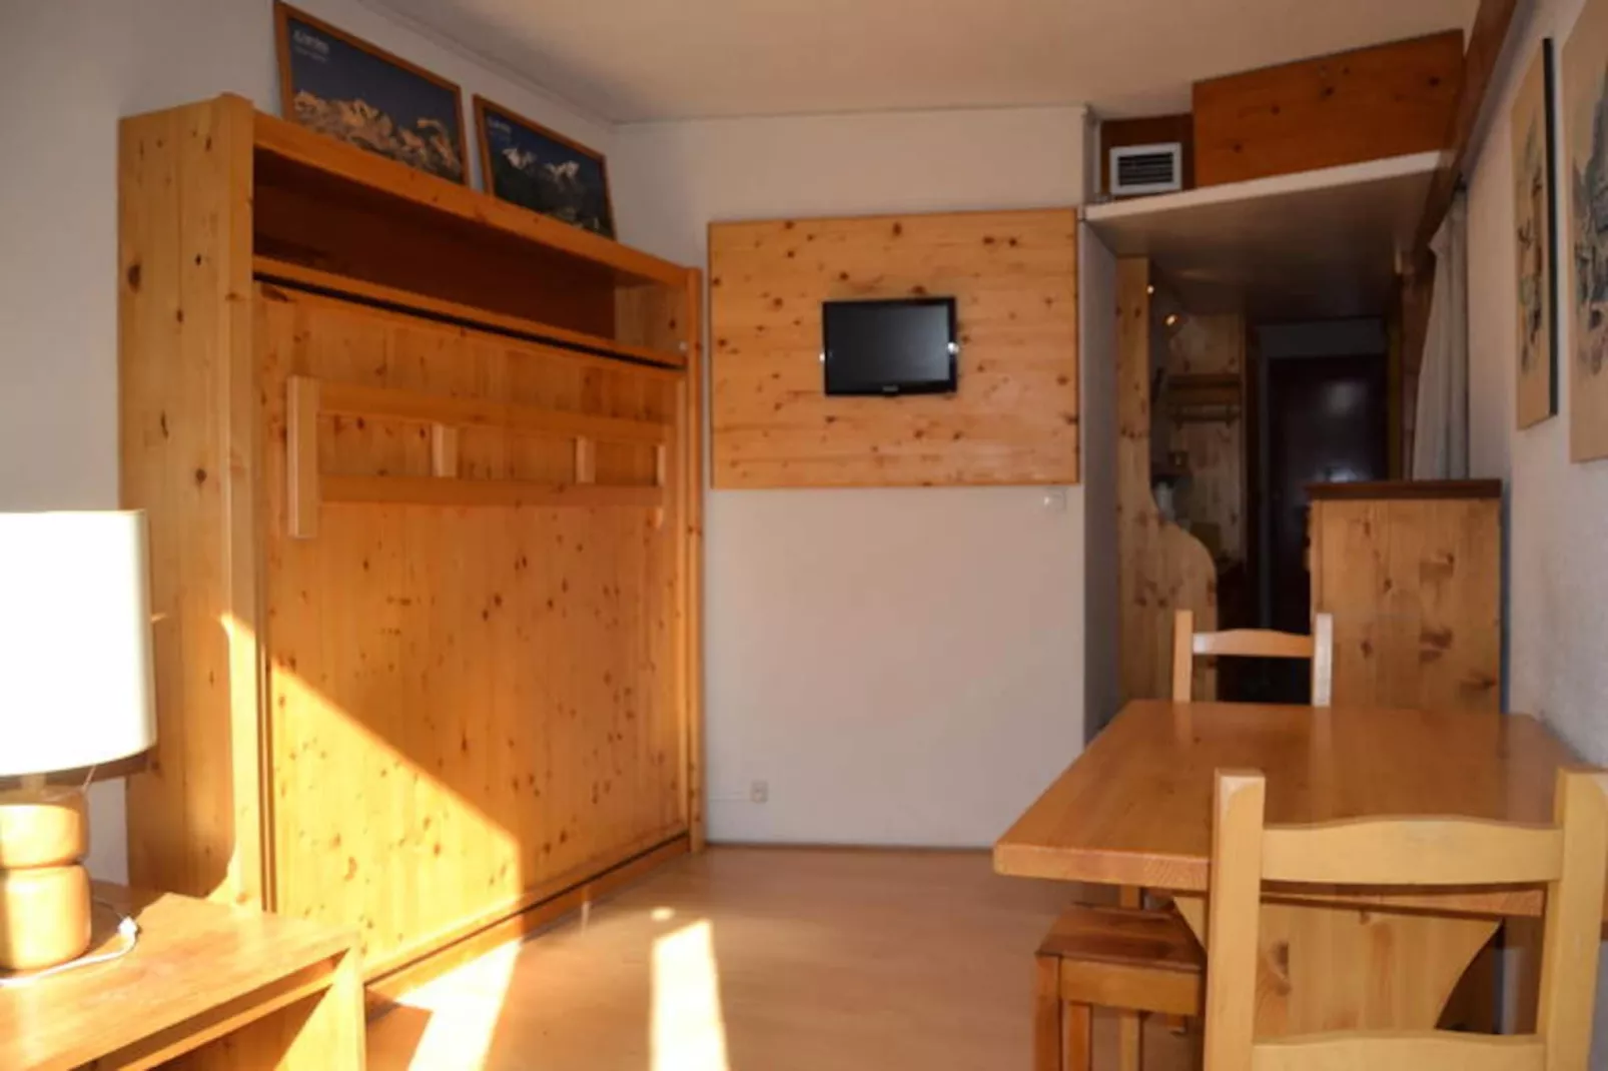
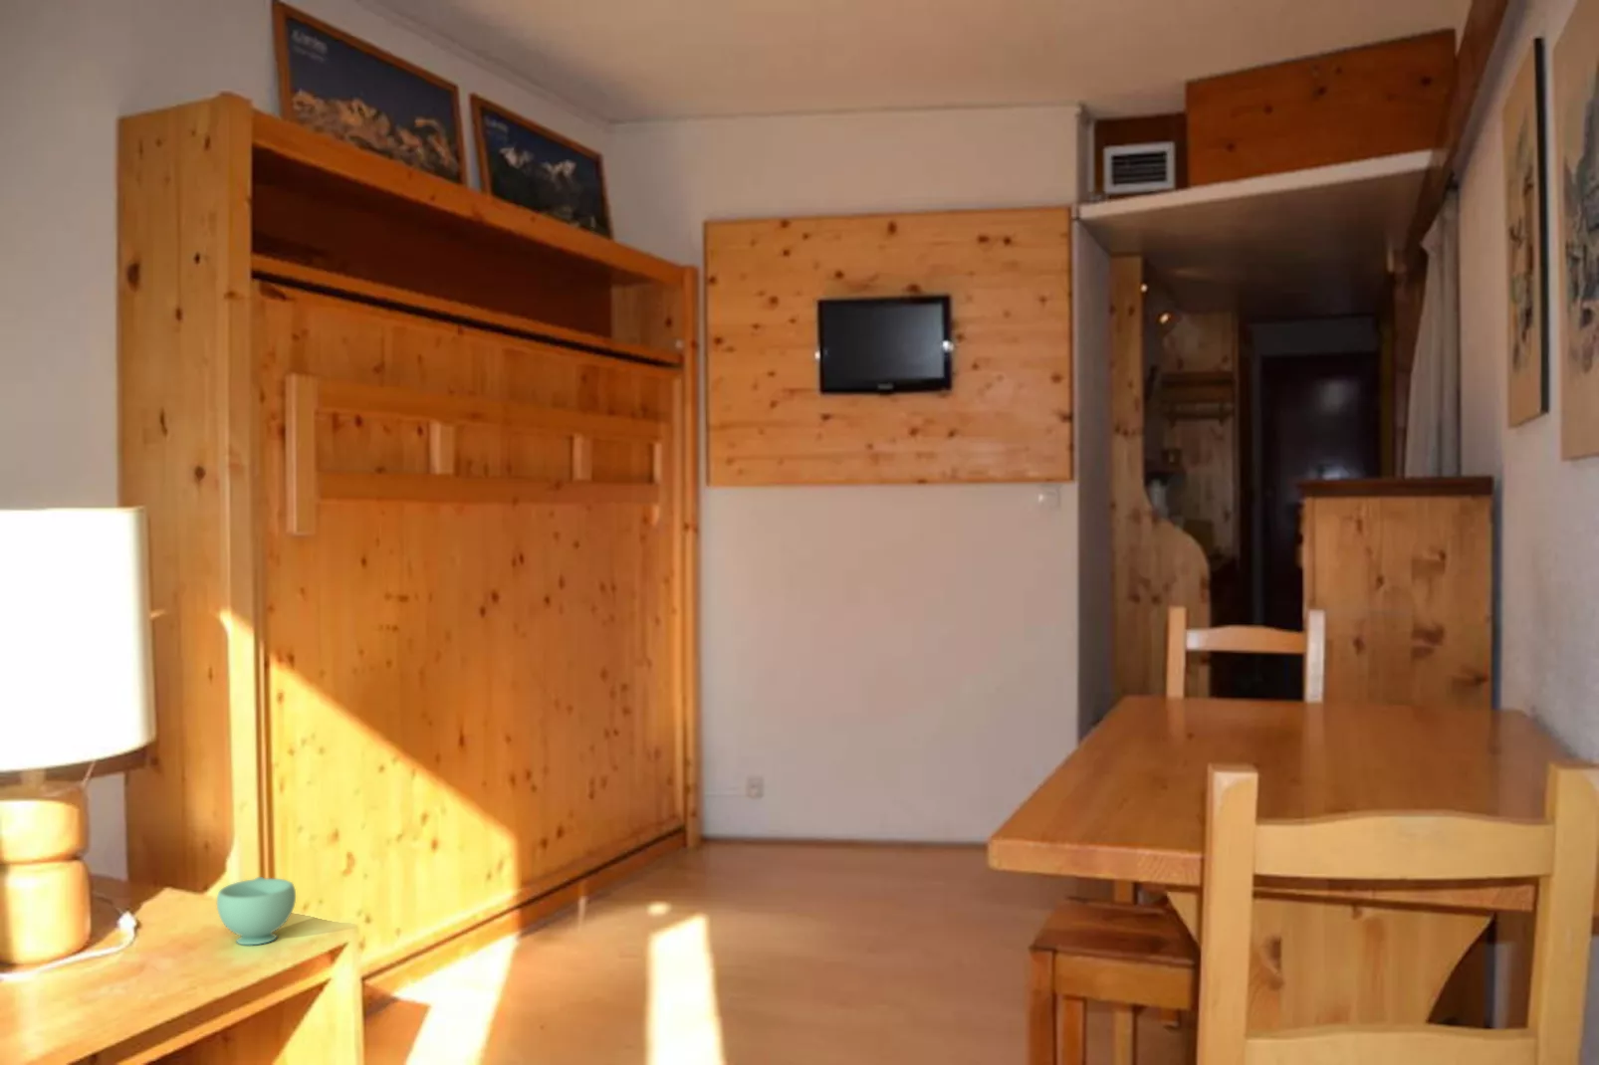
+ bowl (260, 909)
